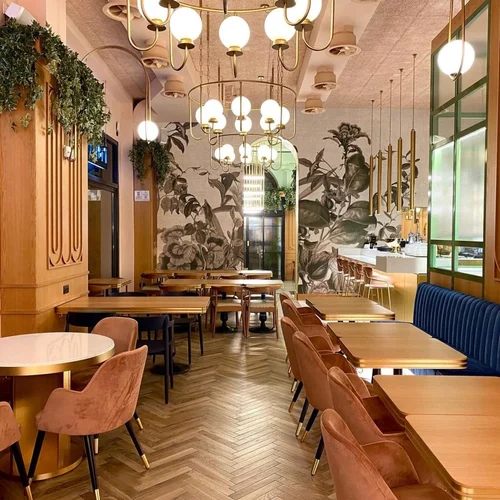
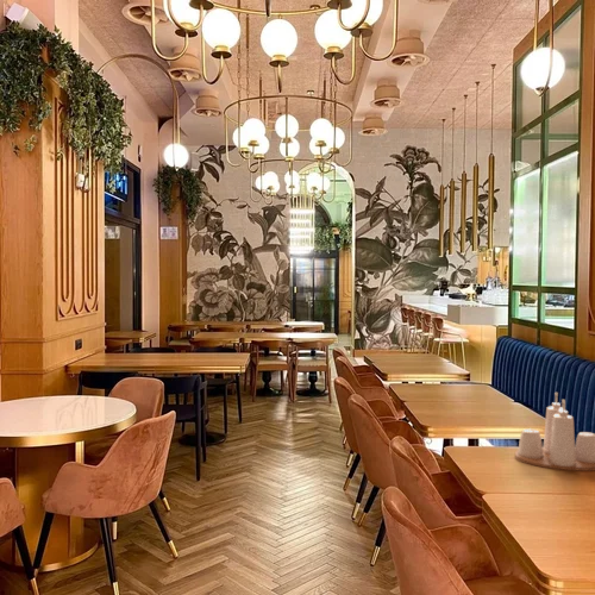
+ condiment set (558, 427)
